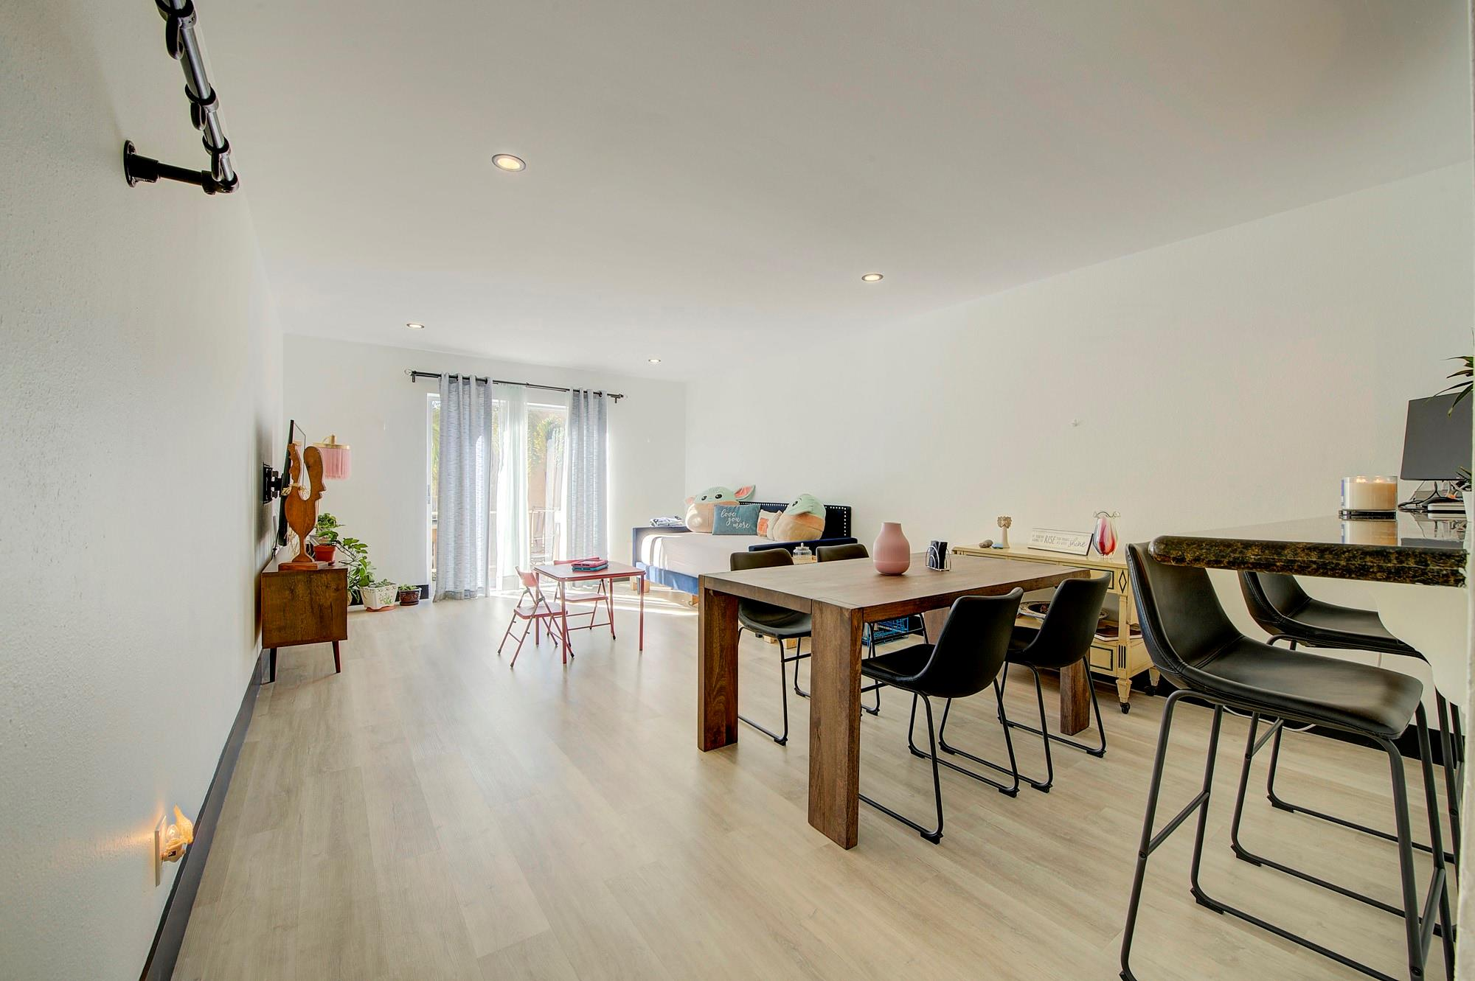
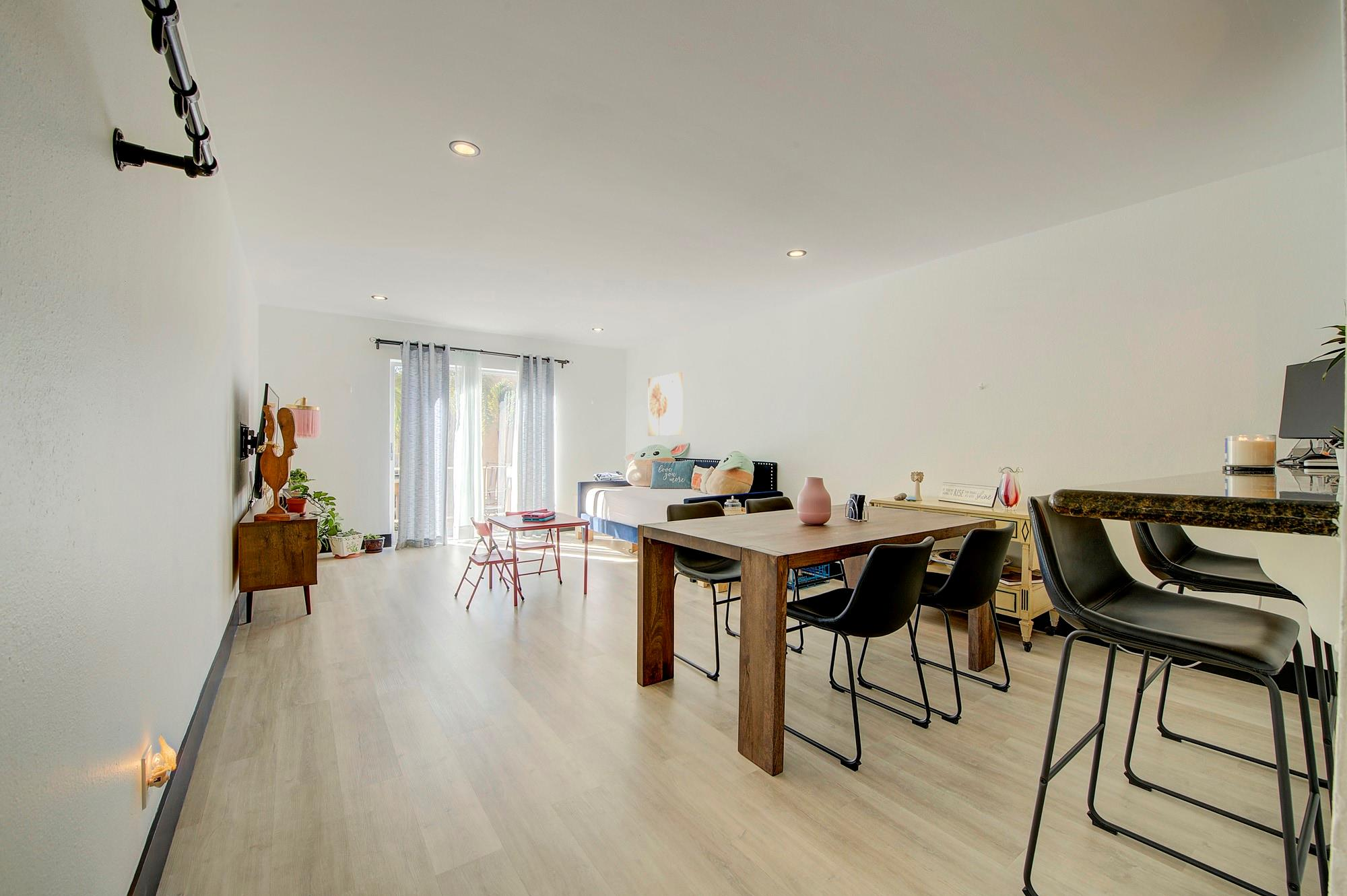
+ wall art (664, 405)
